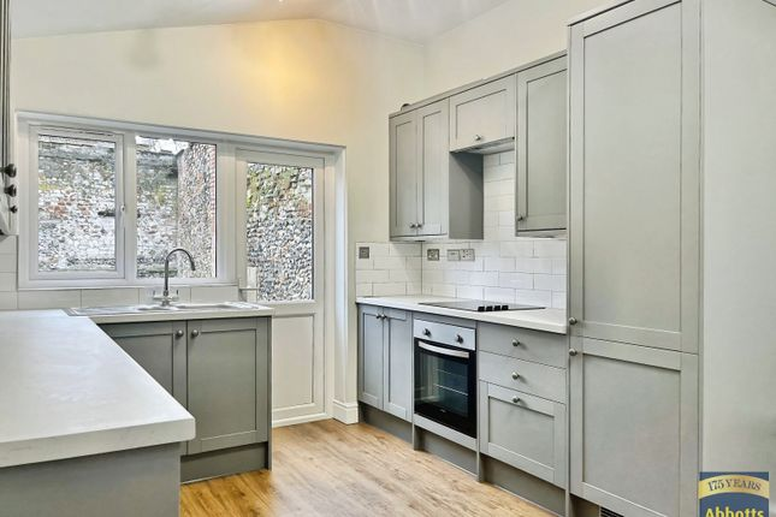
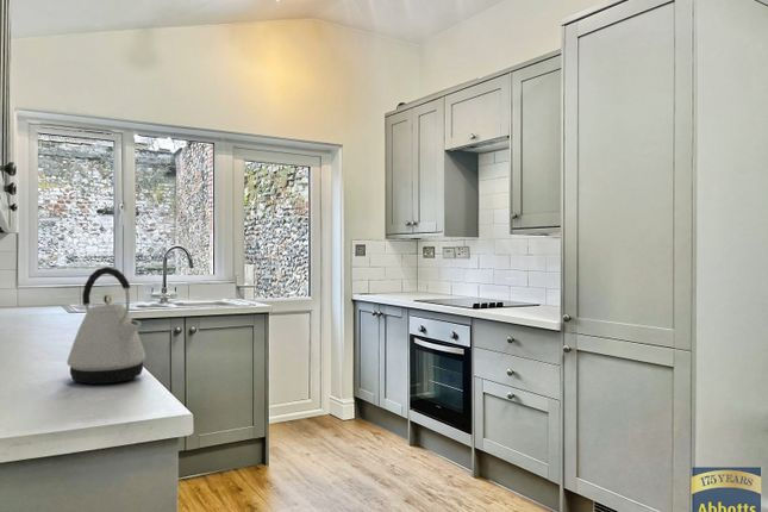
+ kettle (108, 323)
